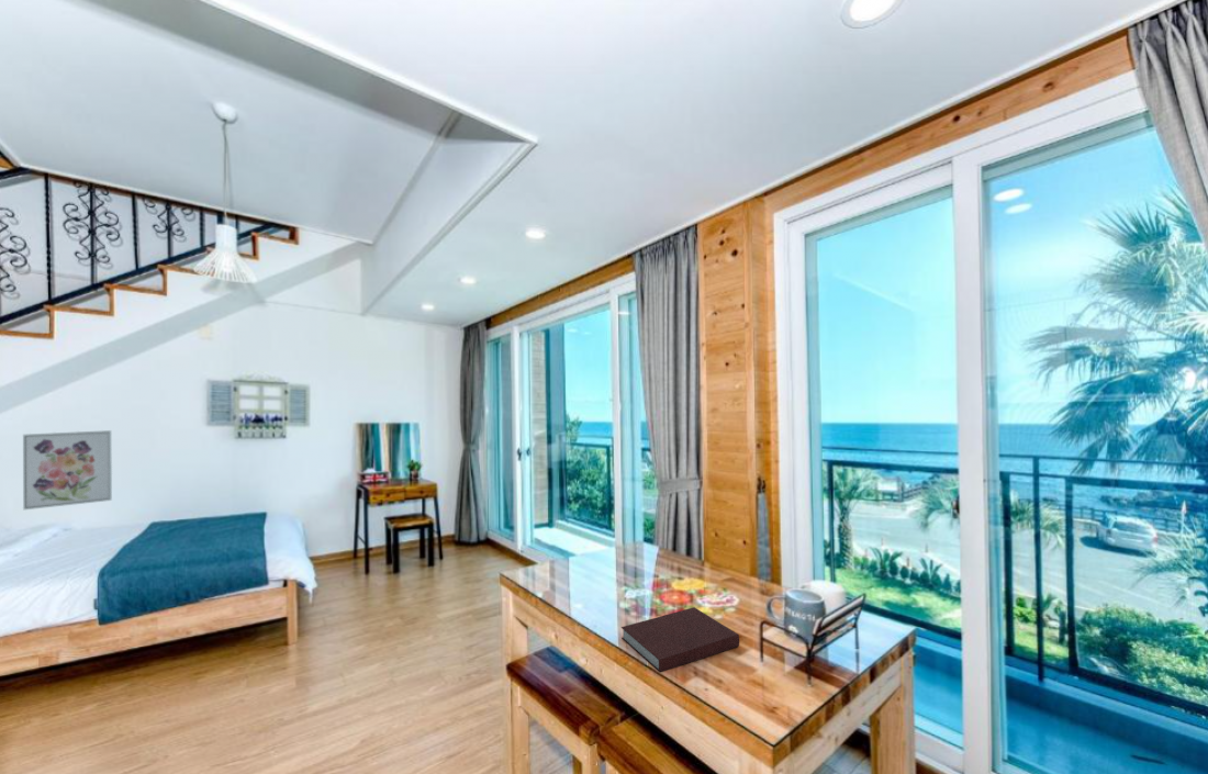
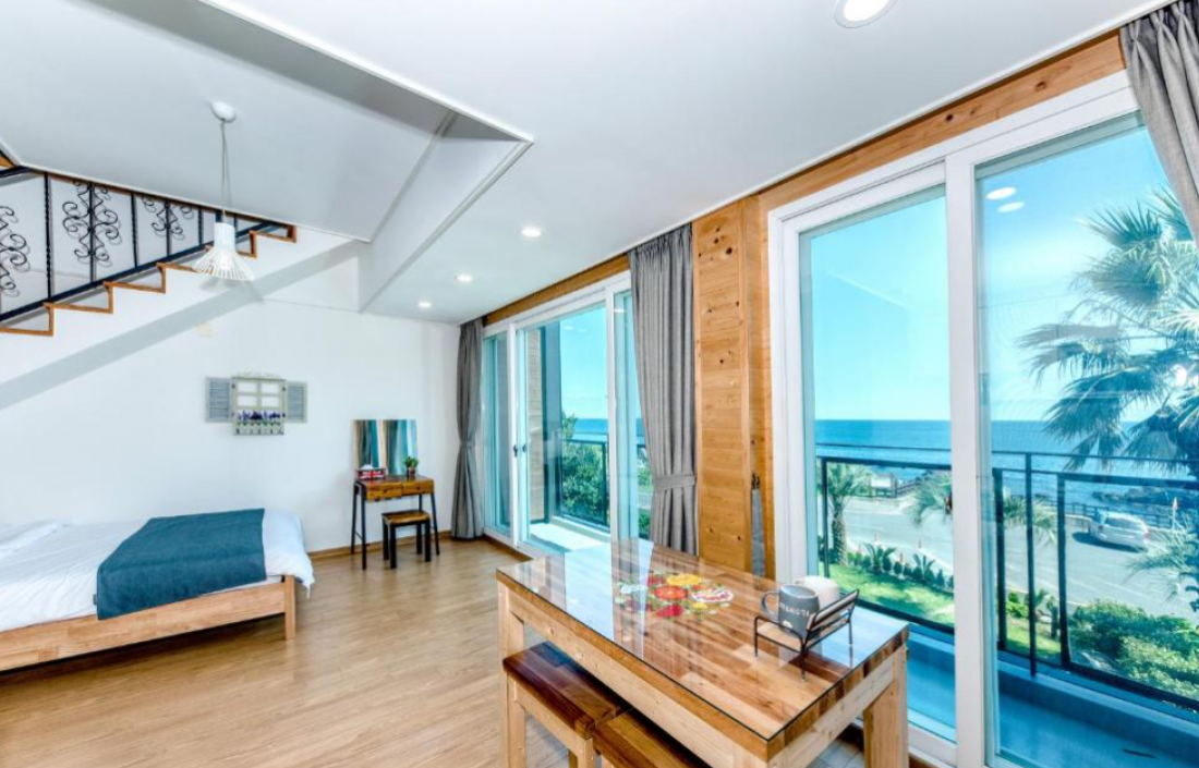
- notebook (679, 636)
- wall art (69, 468)
